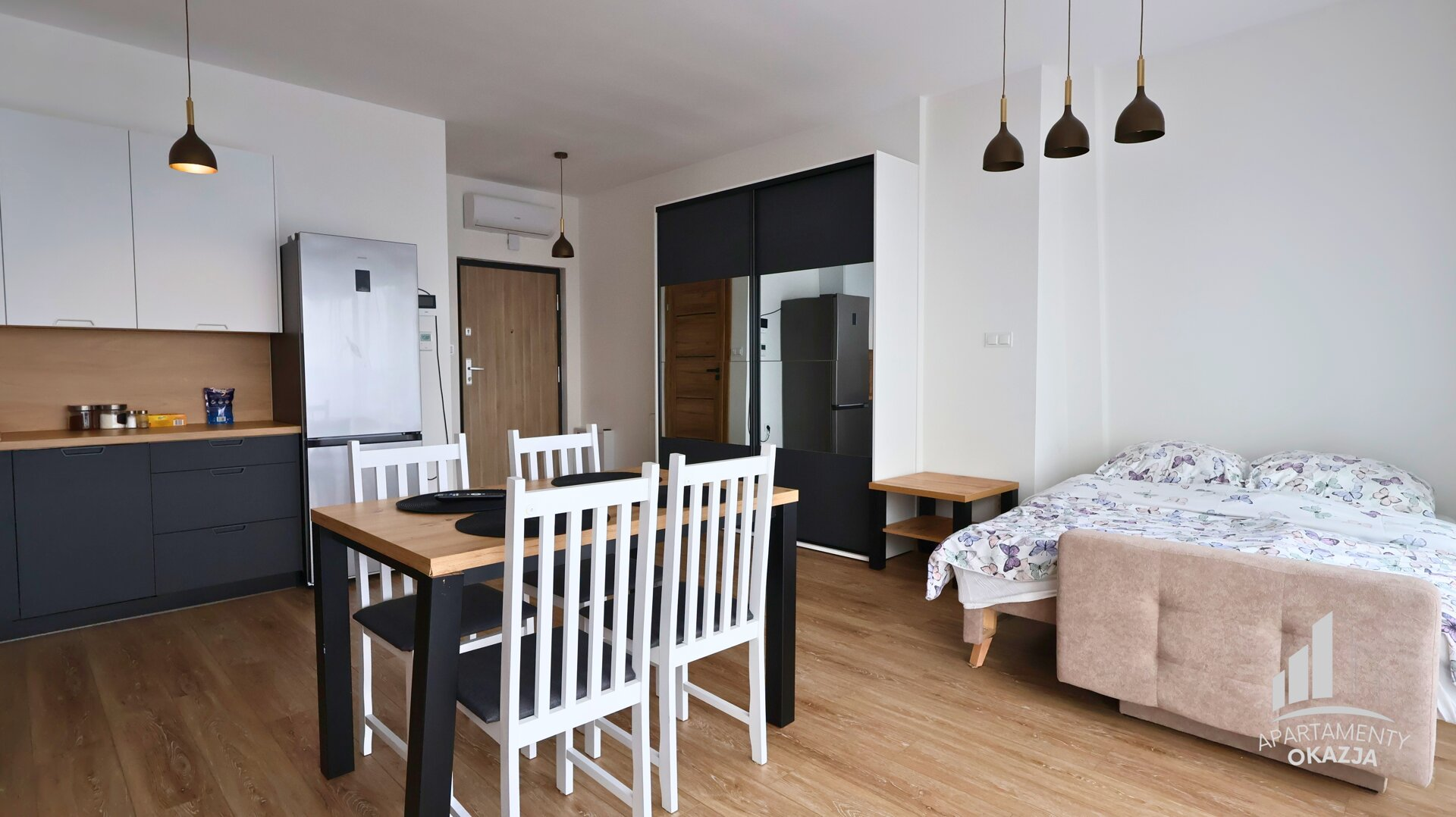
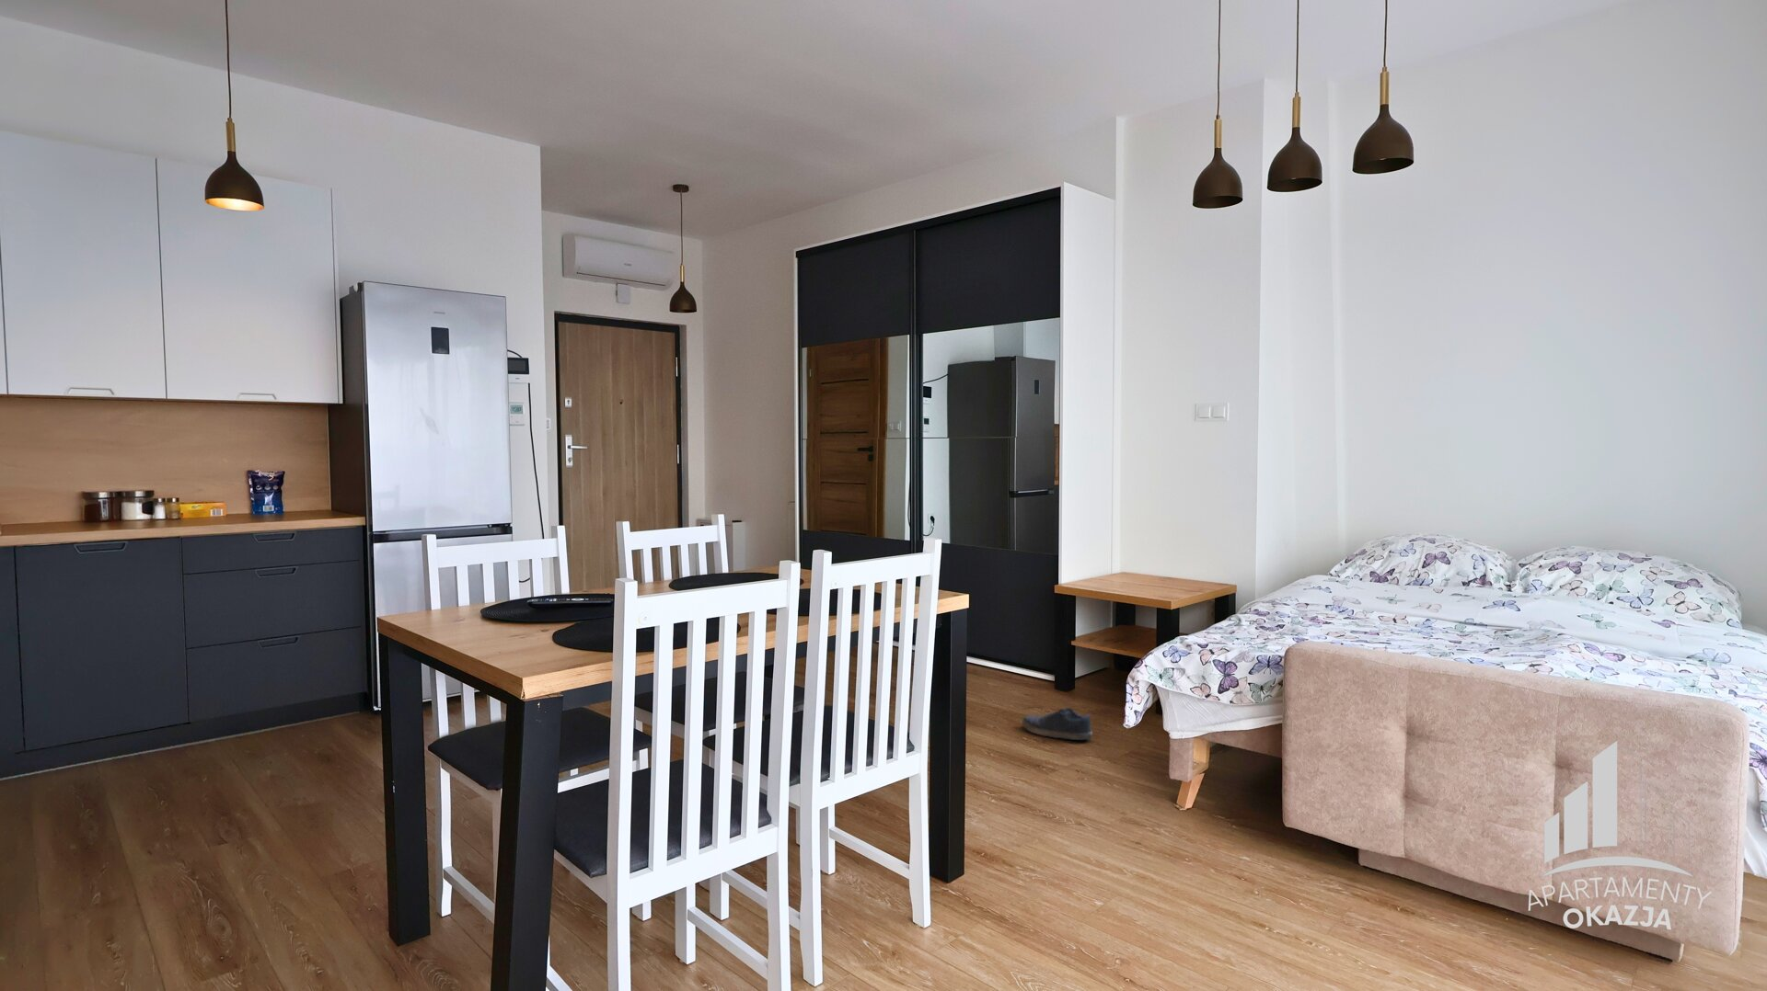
+ shoe (1056, 721)
